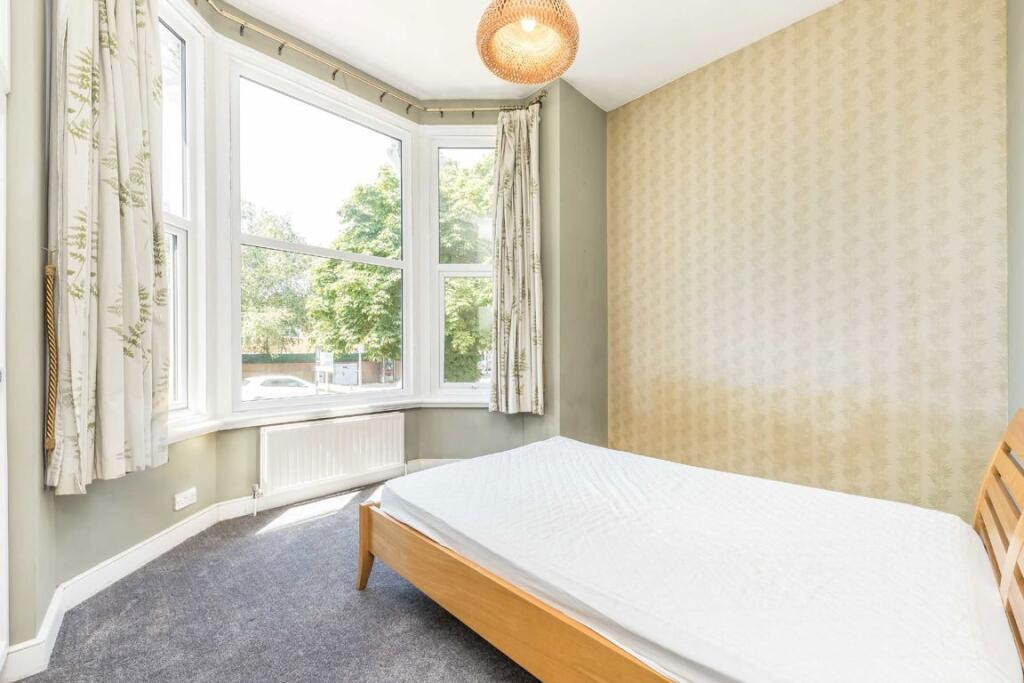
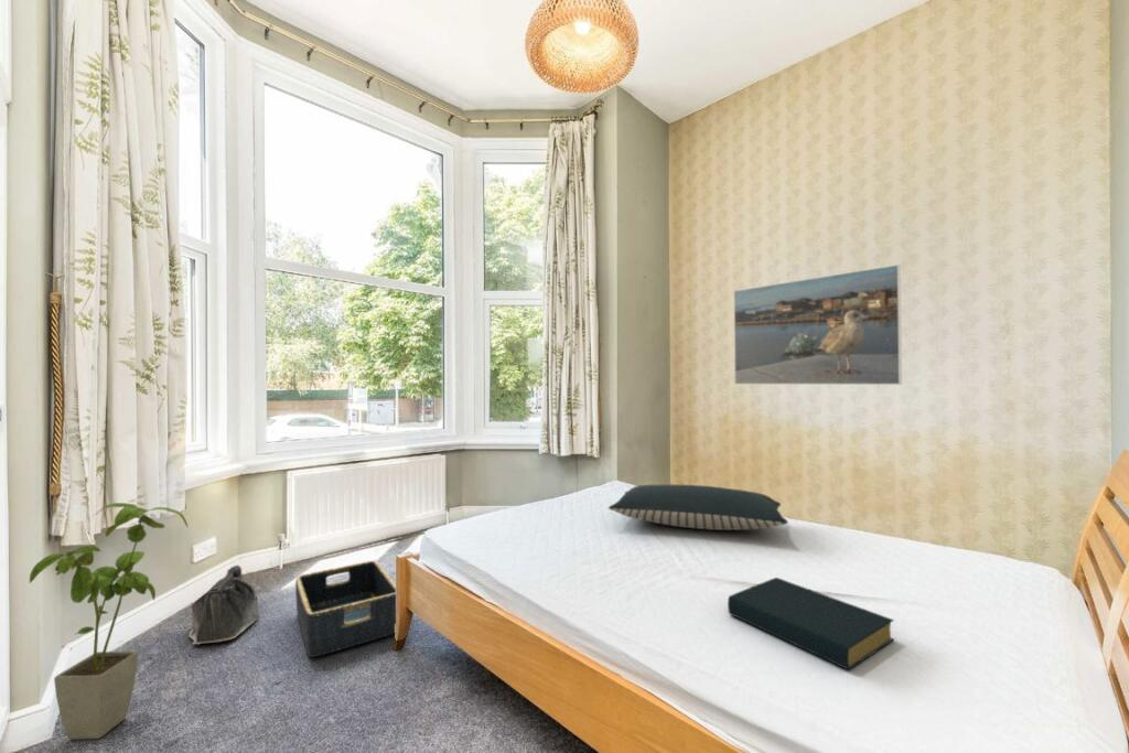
+ hardback book (806, 616)
+ pillow (696, 506)
+ basket (346, 603)
+ saddlebag (225, 600)
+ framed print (807, 332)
+ house plant (118, 609)
